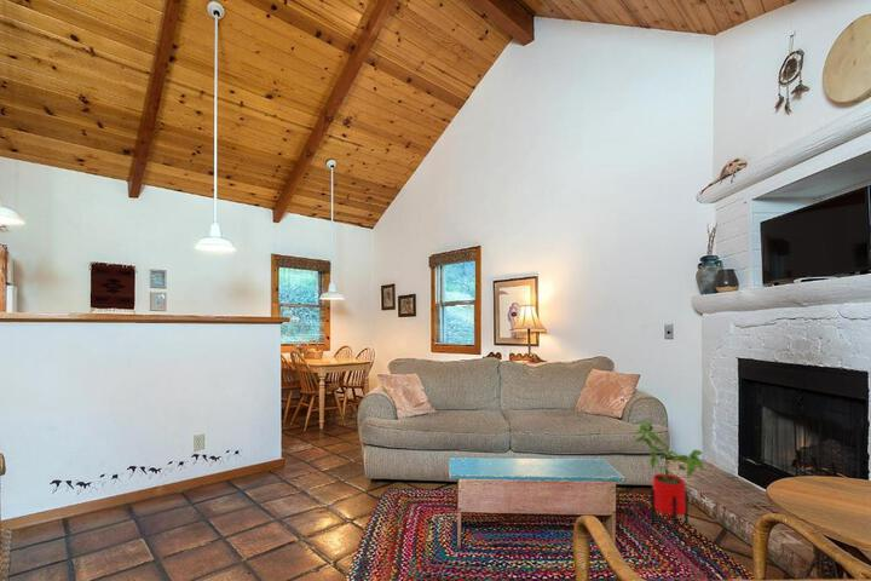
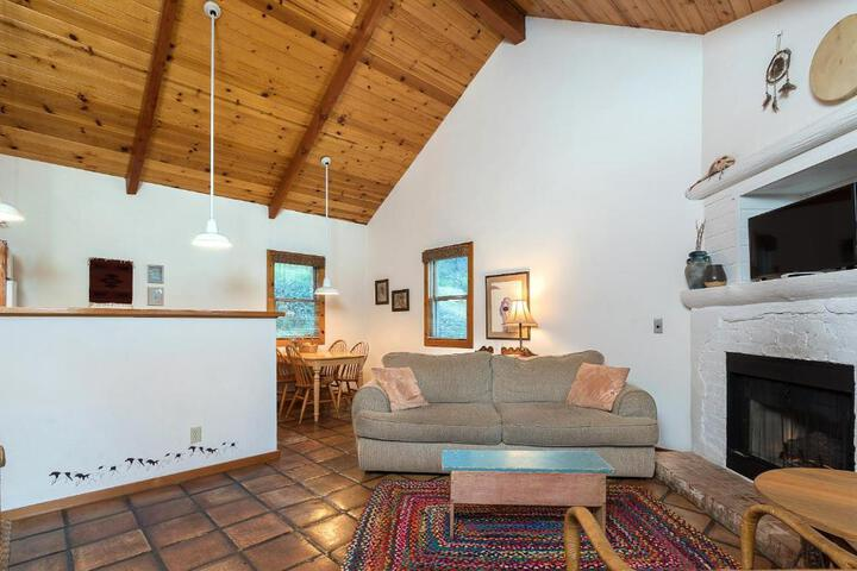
- house plant (663, 473)
